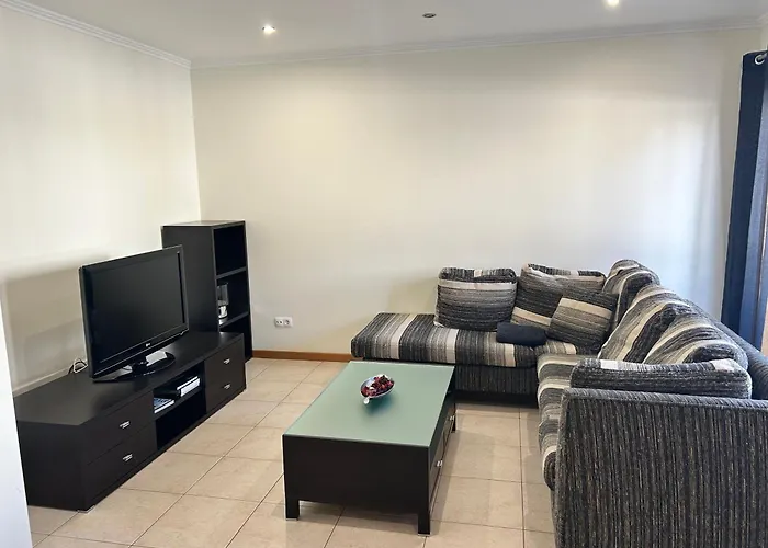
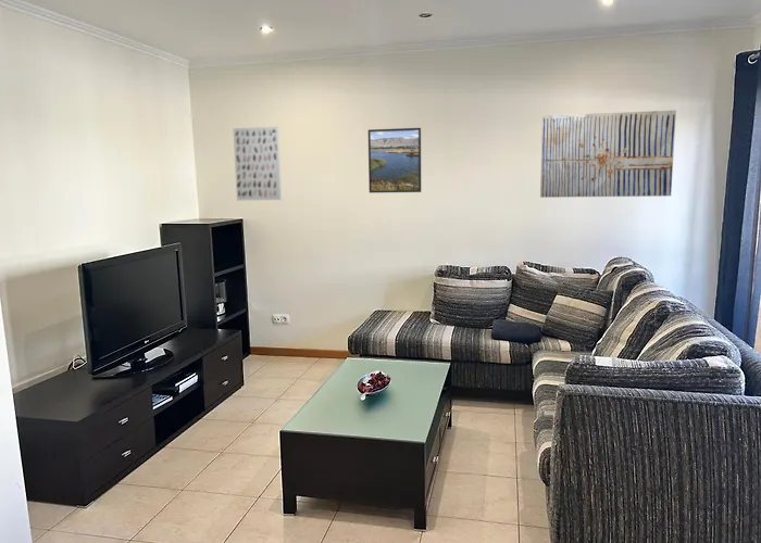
+ wall art (606, 155)
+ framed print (394, 161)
+ wall art (257, 164)
